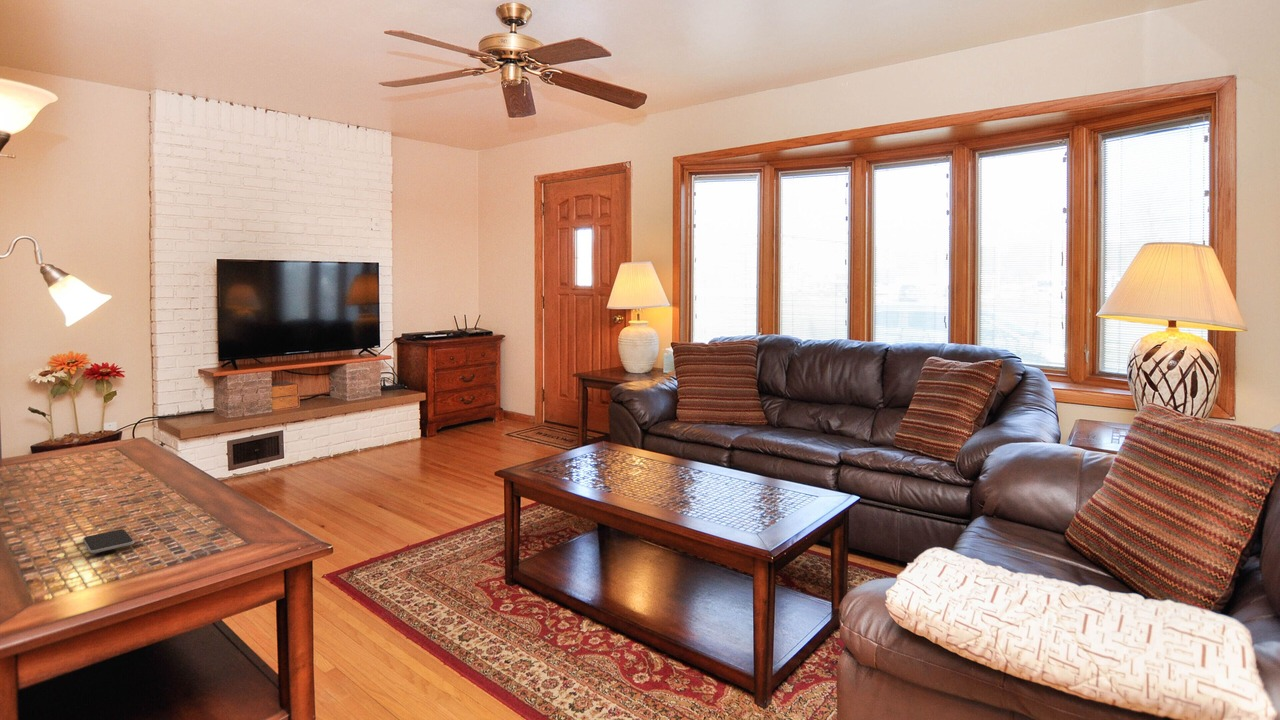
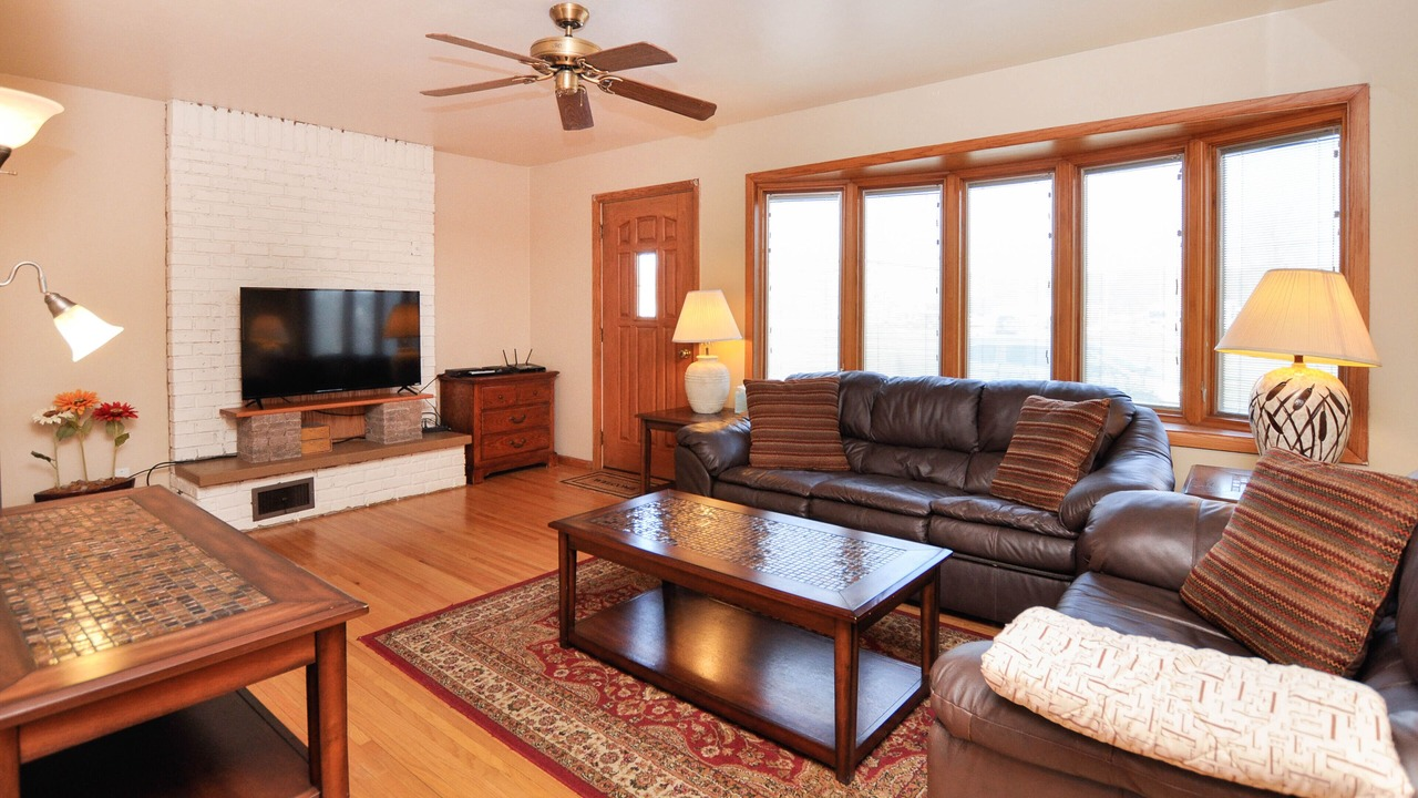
- smartphone (108, 540)
